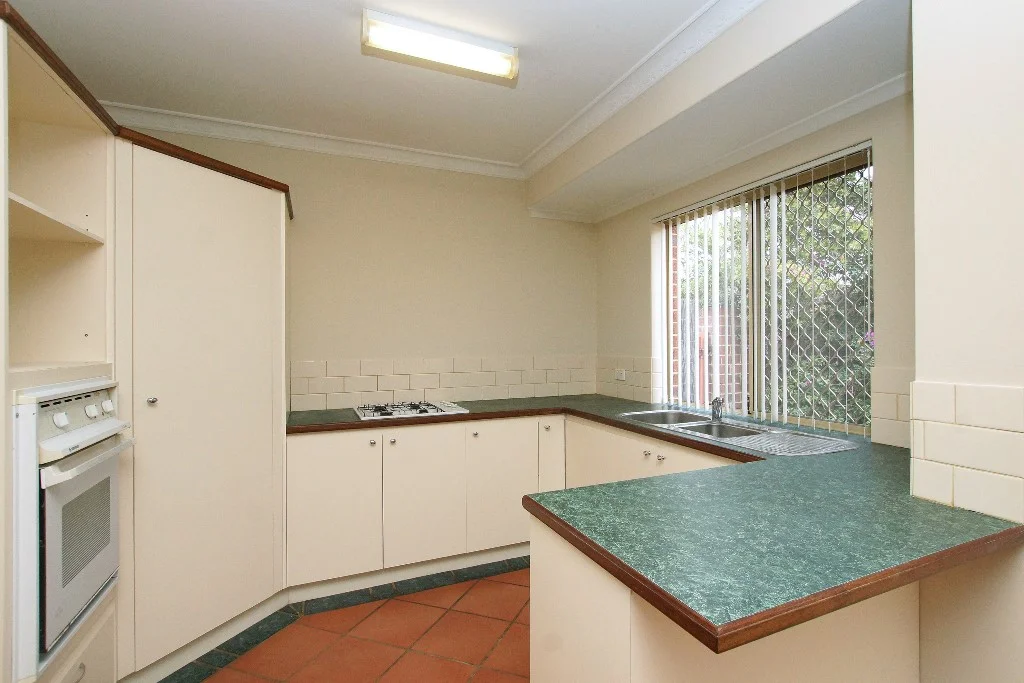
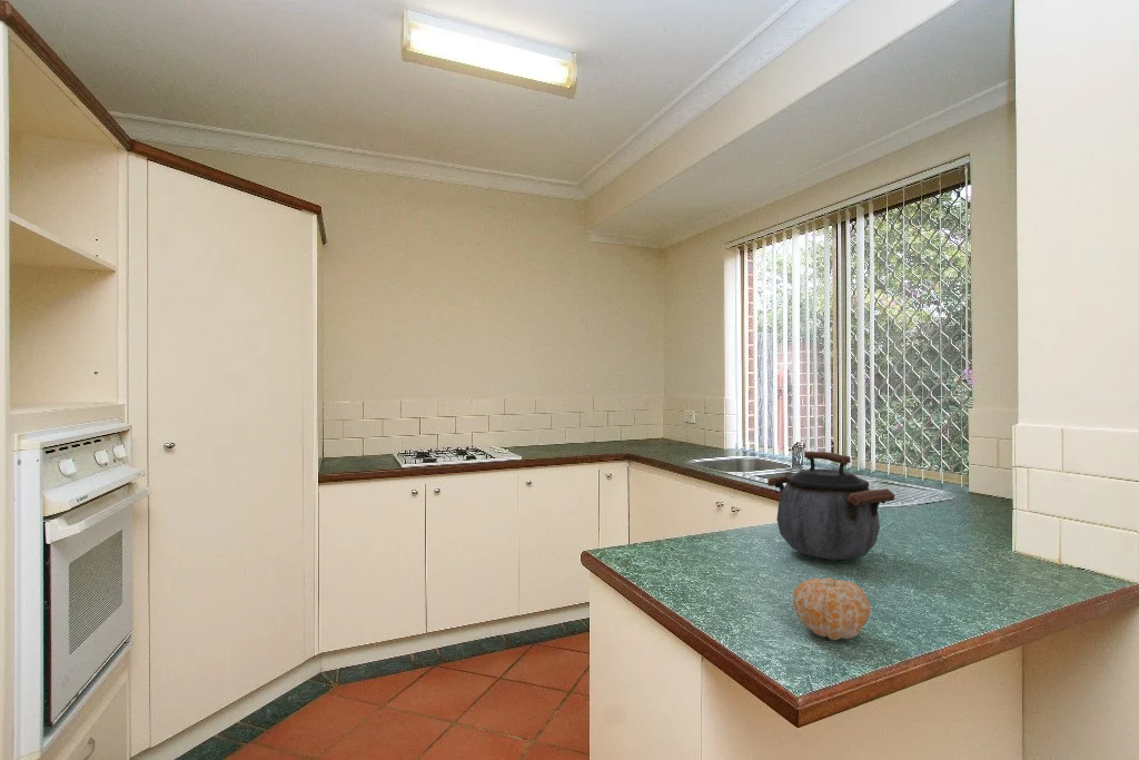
+ kettle (826, 503)
+ fruit (831, 608)
